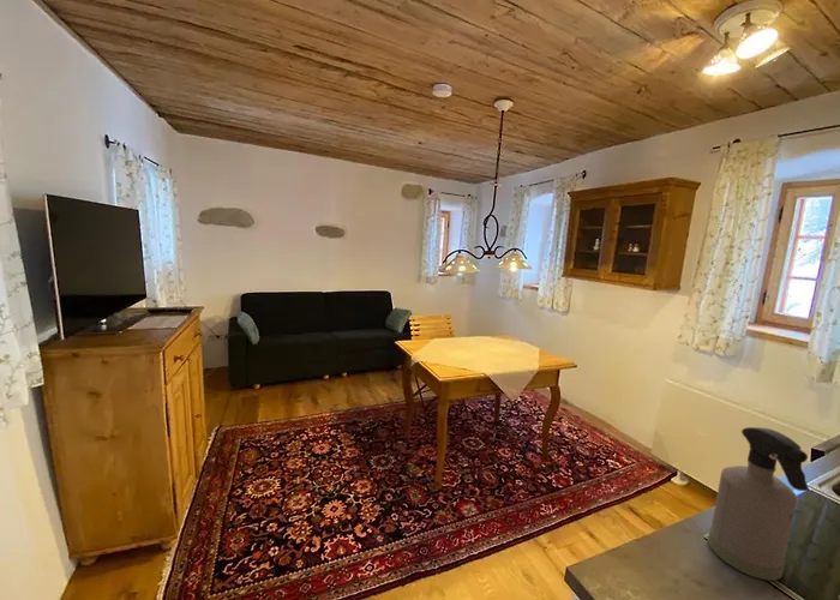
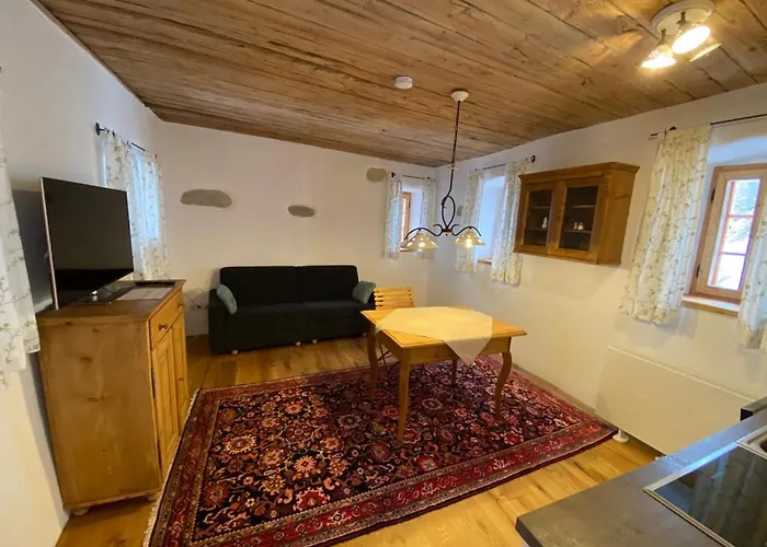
- spray bottle (760, 497)
